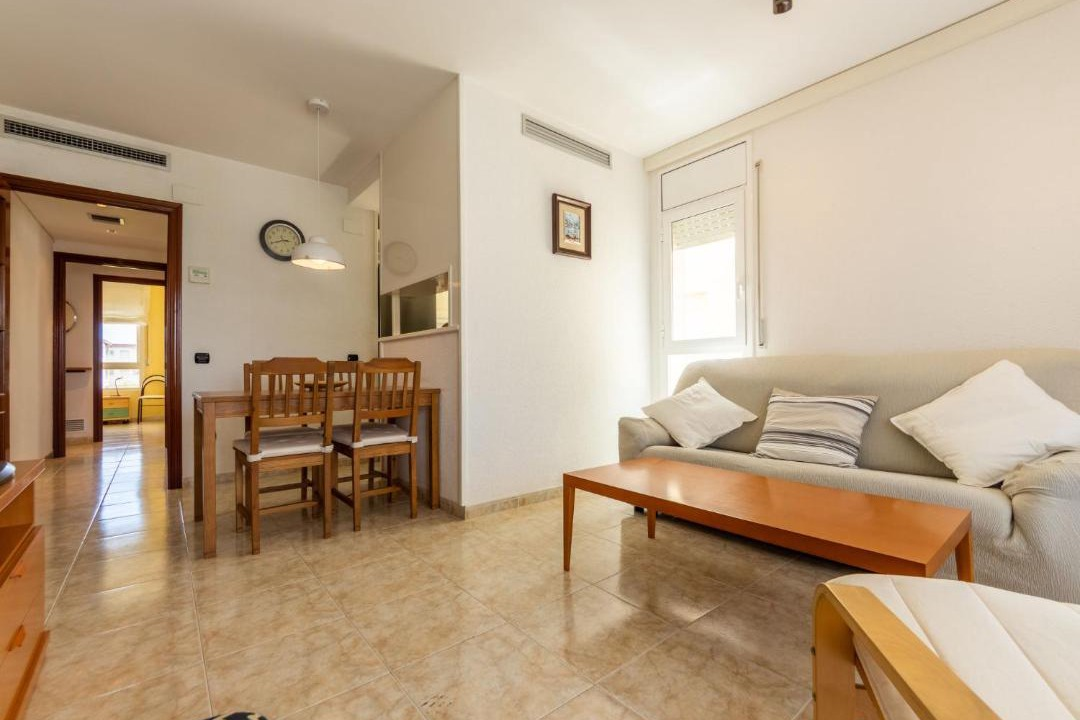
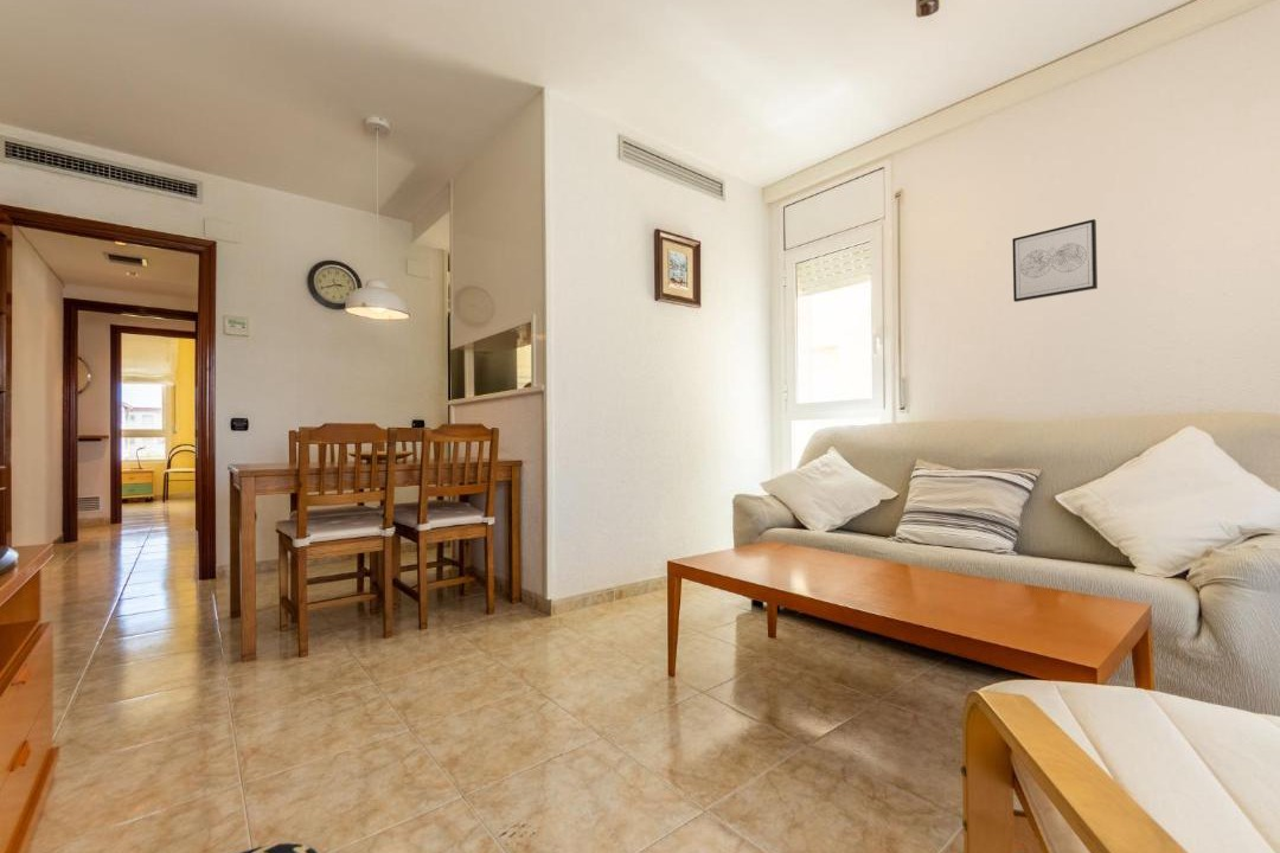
+ wall art (1052, 262)
